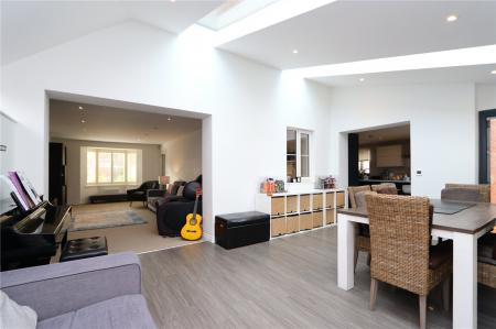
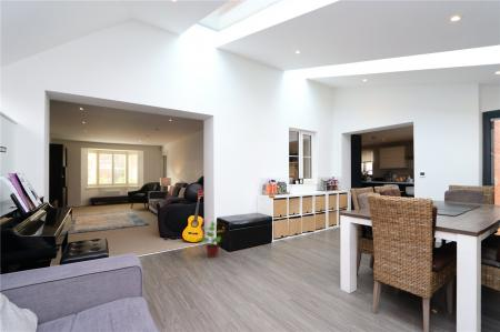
+ potted plant (212, 239)
